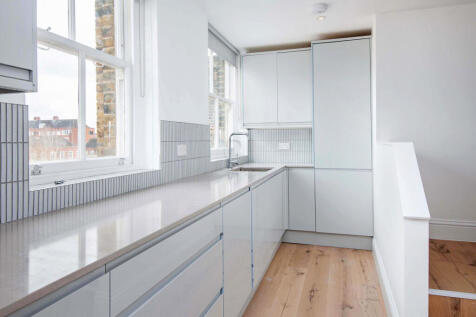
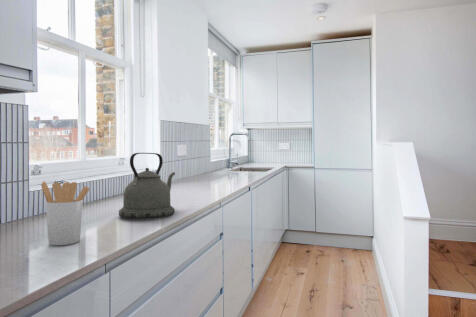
+ kettle (148, 183)
+ utensil holder (64, 210)
